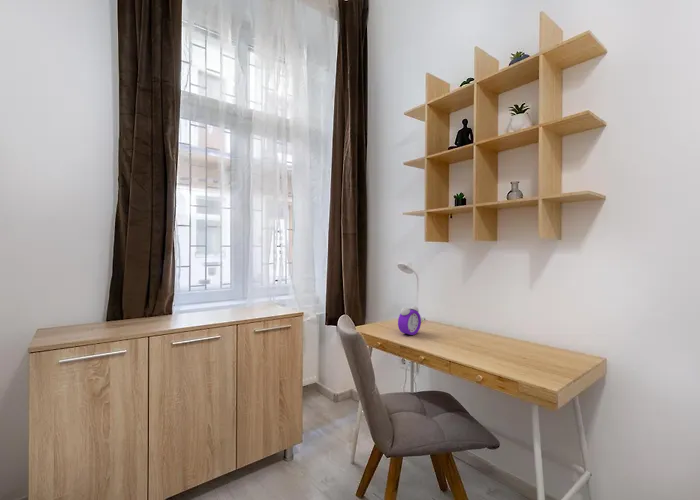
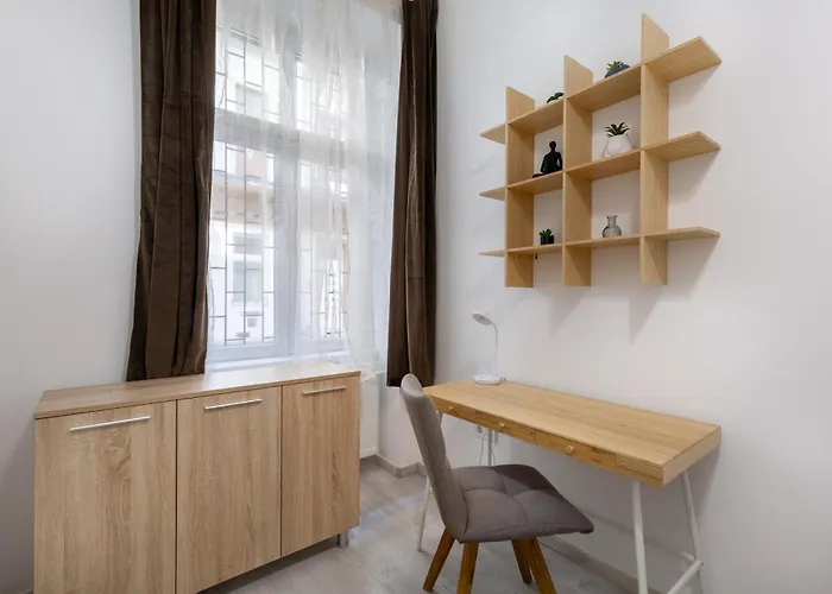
- alarm clock (409, 320)
